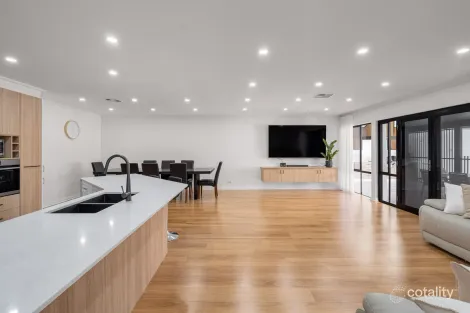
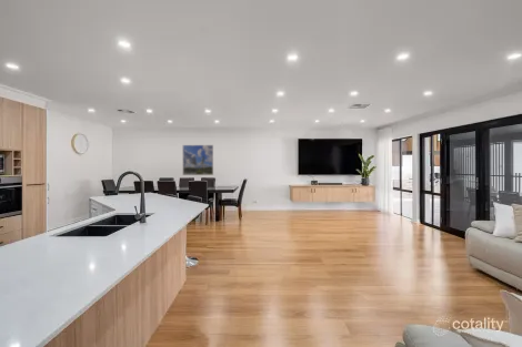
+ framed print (198, 160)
